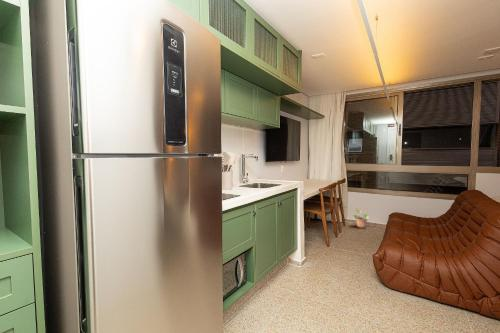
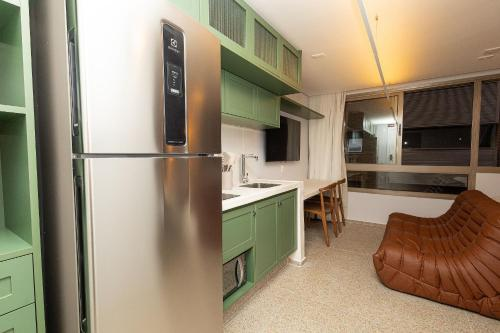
- potted plant (361, 217)
